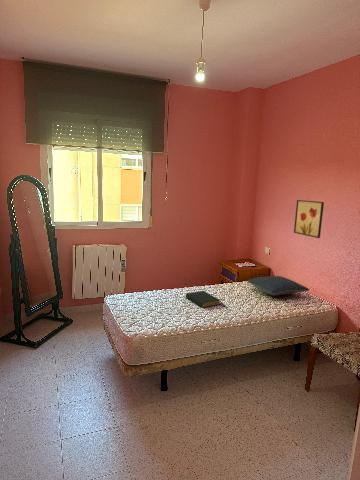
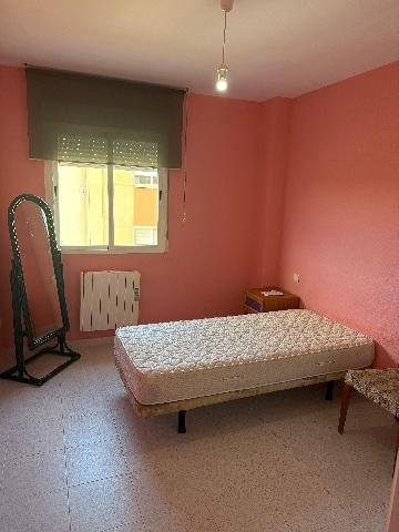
- hardback book (202, 298)
- wall art (308, 218)
- pillow (277, 285)
